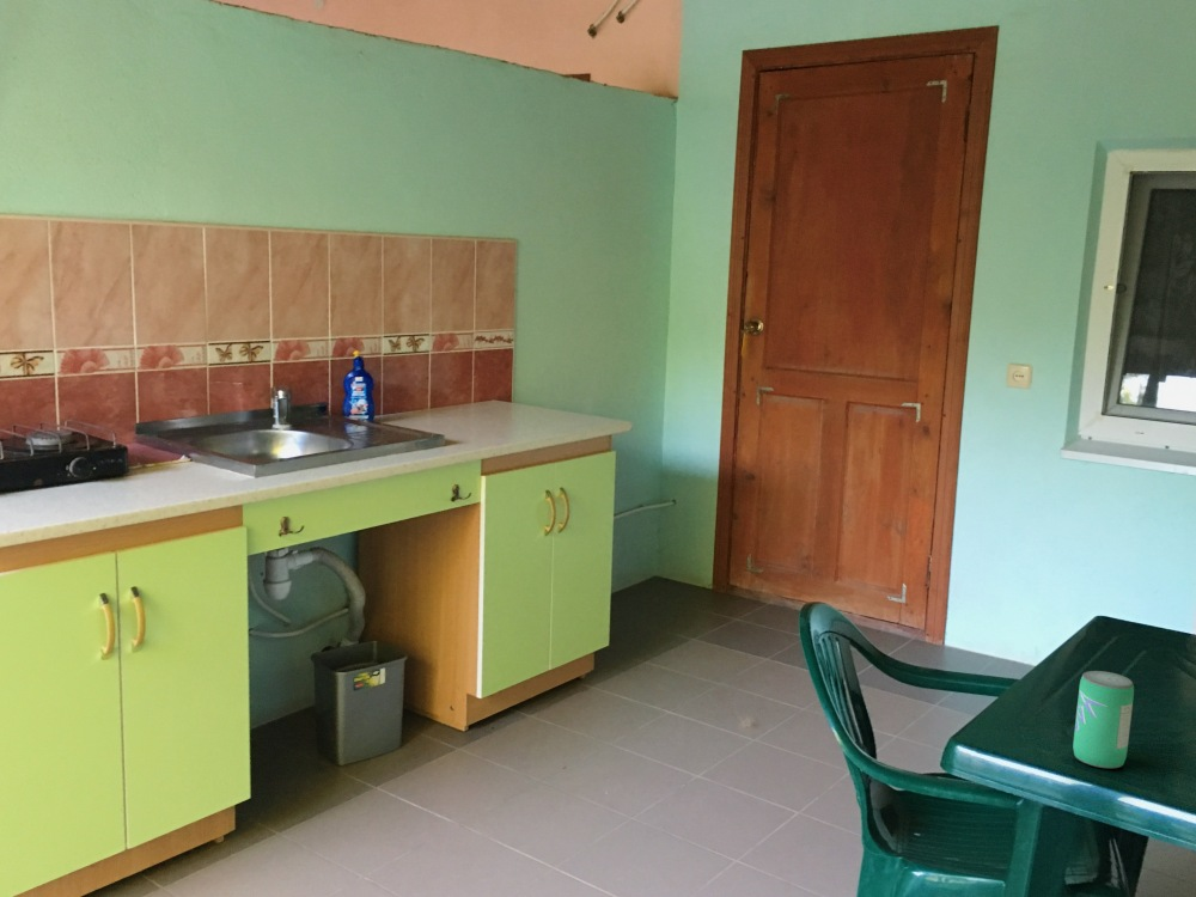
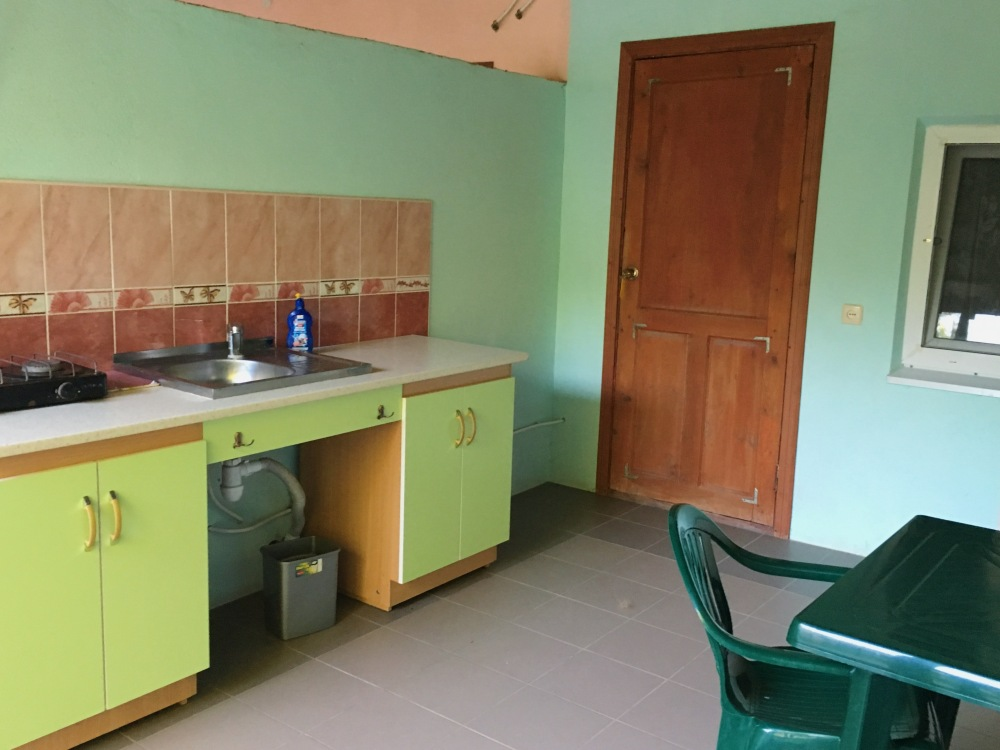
- beverage can (1103, 719)
